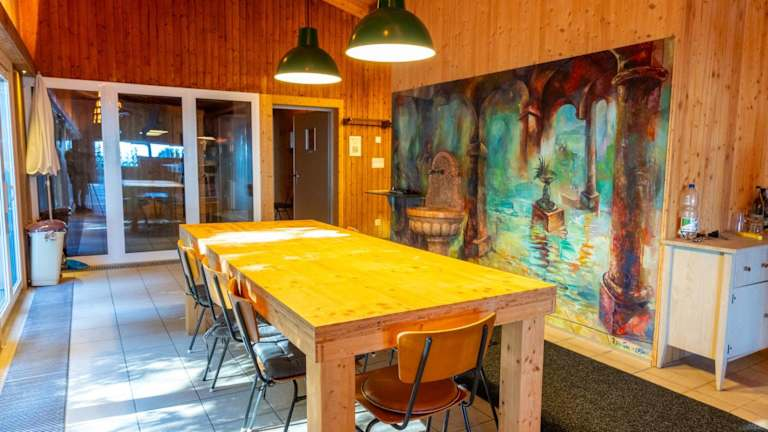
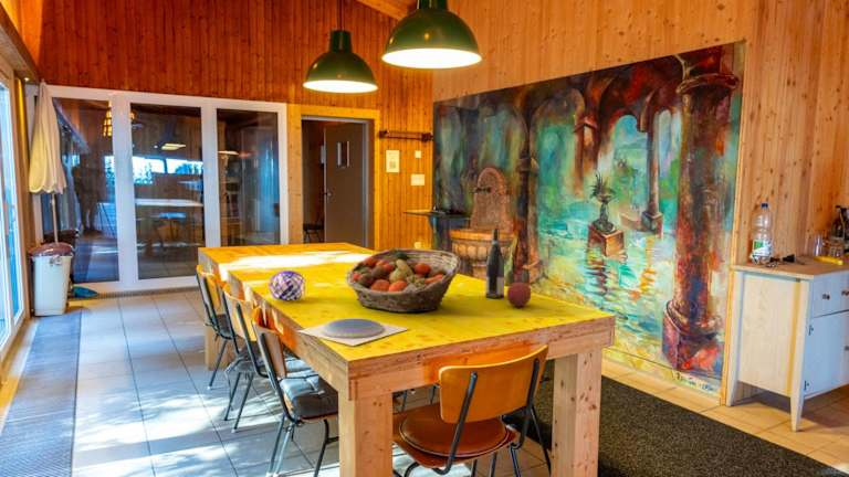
+ fruit basket (402, 278)
+ decorative orb (287, 285)
+ fruit (518, 294)
+ wine bottle (495, 262)
+ plate (353, 326)
